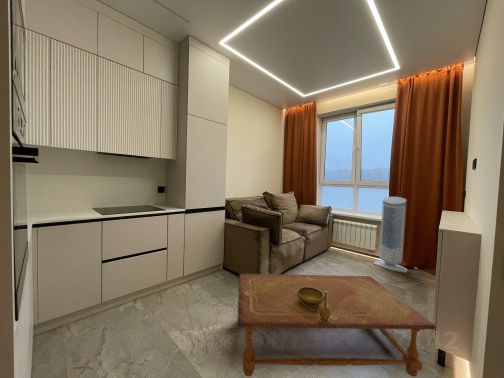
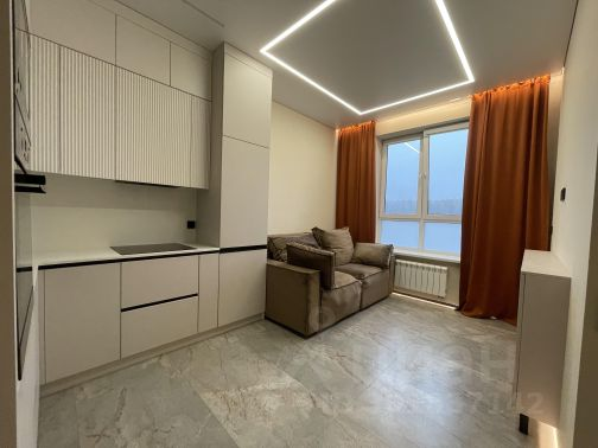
- decorative bowl (315, 294)
- air purifier (392, 232)
- coffee table (317, 318)
